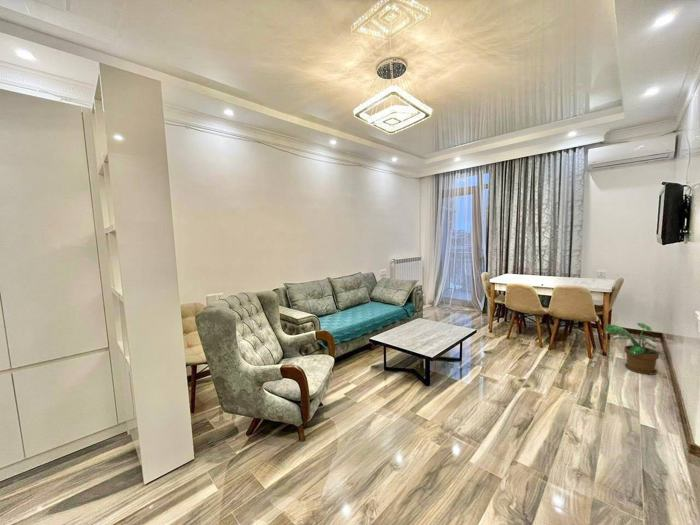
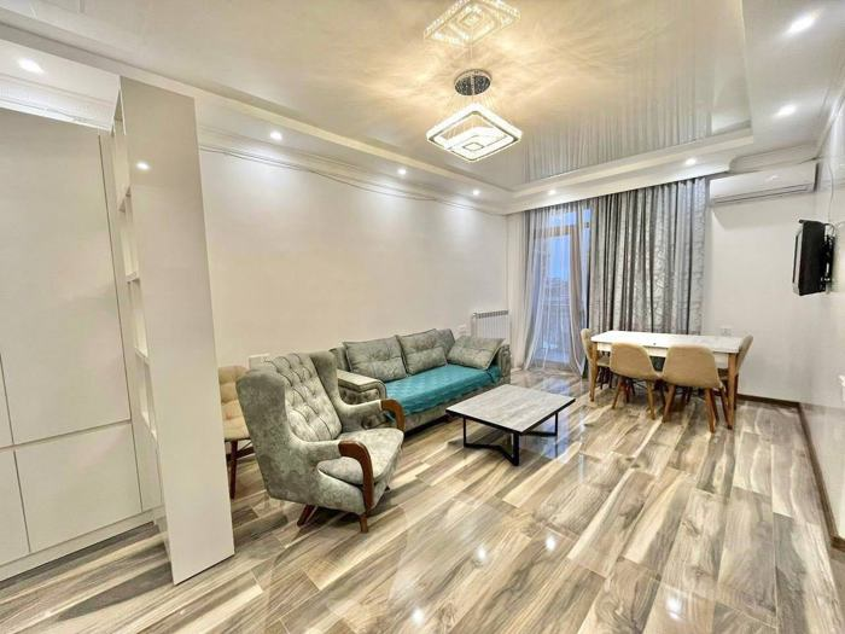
- potted plant (630, 345)
